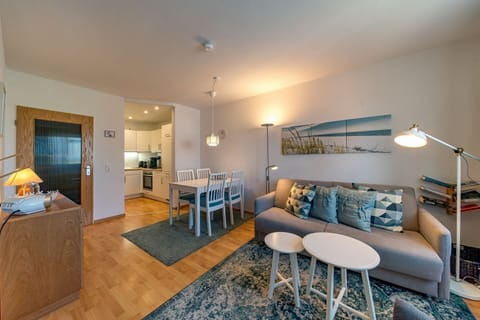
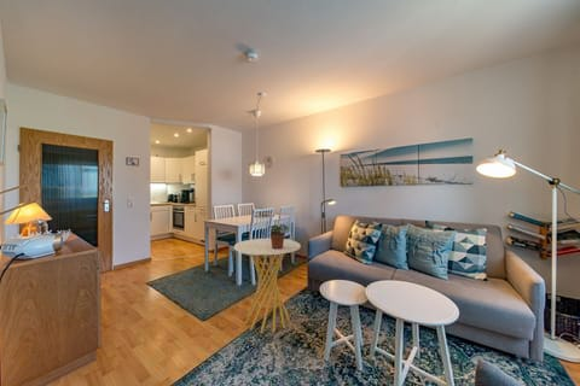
+ side table (267, 281)
+ potted plant (278, 235)
